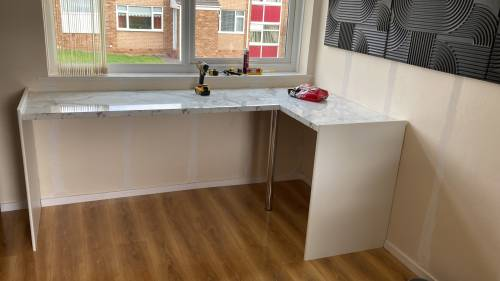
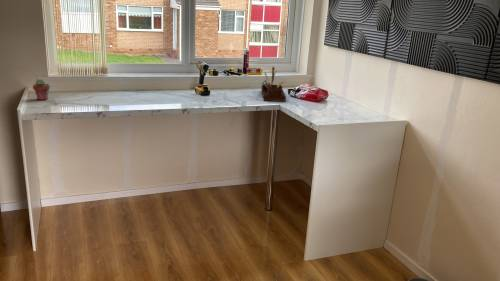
+ desk organizer (272, 82)
+ potted succulent (41, 89)
